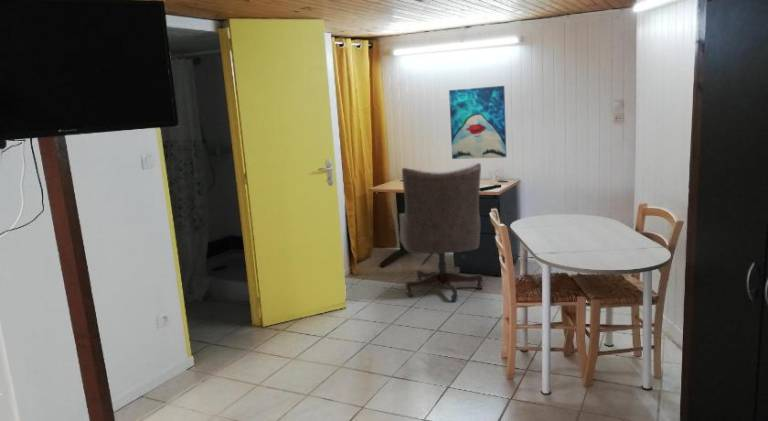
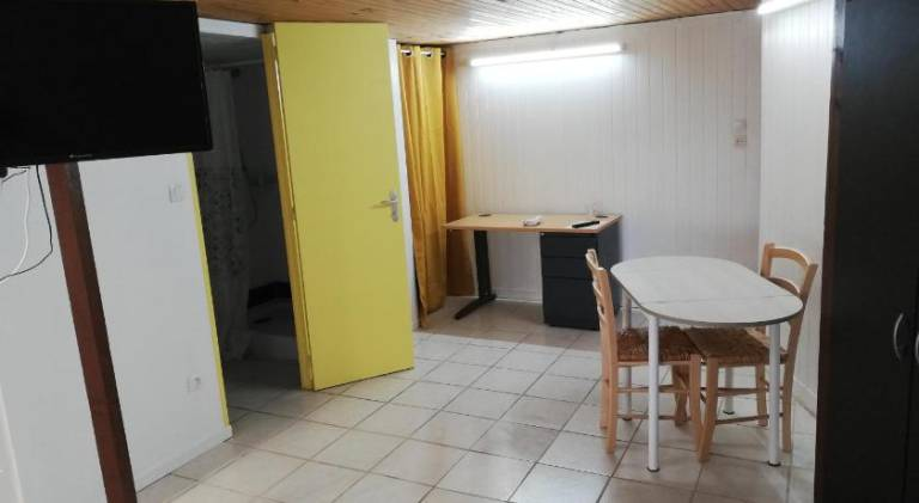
- wall art (477, 123)
- chair (441, 229)
